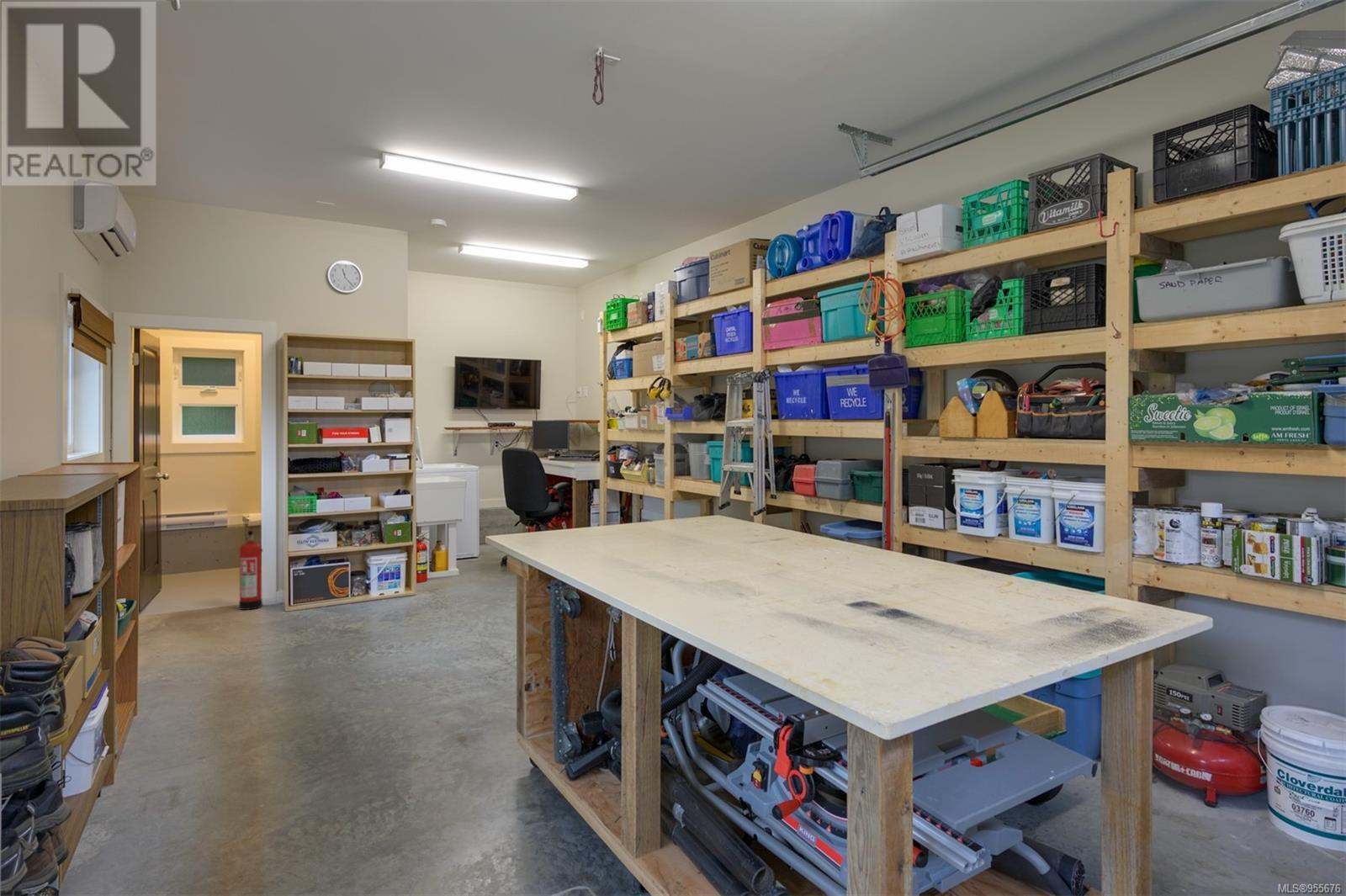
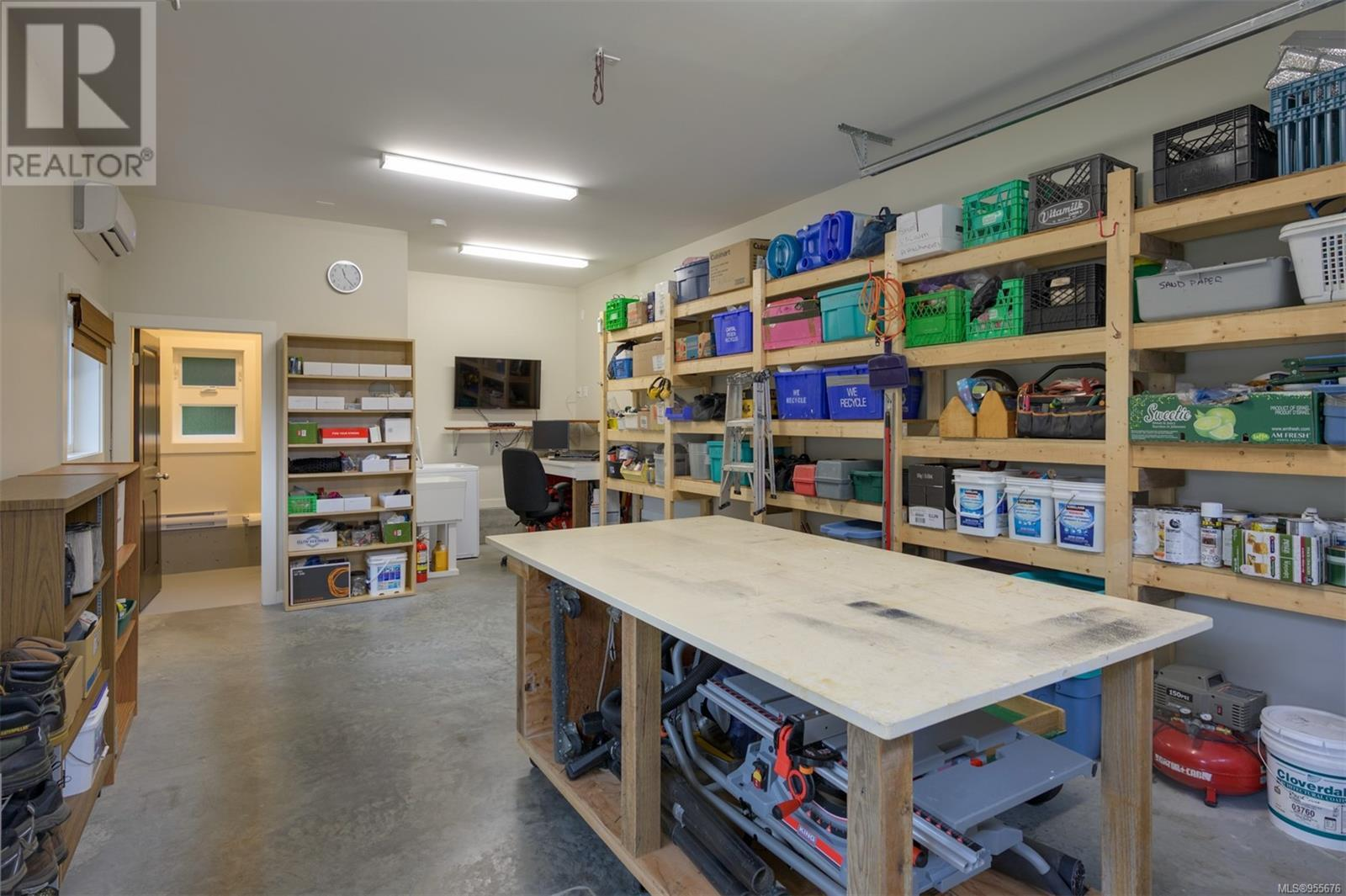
- fire extinguisher (251, 568)
